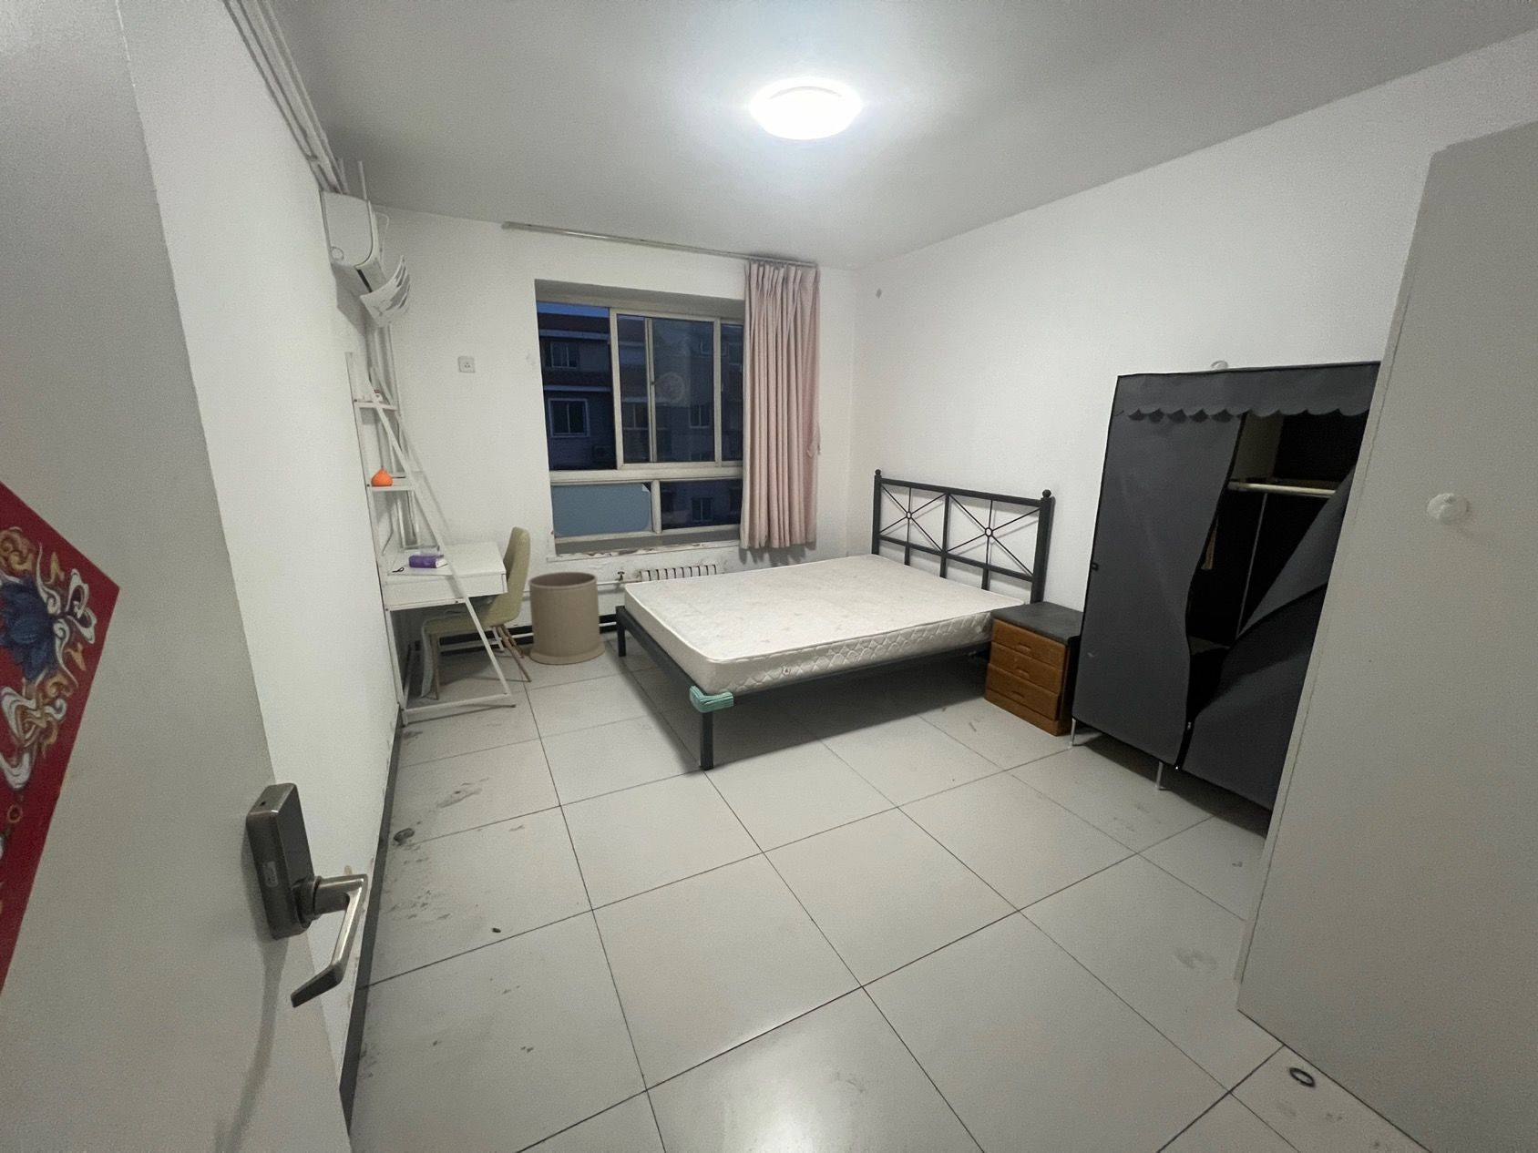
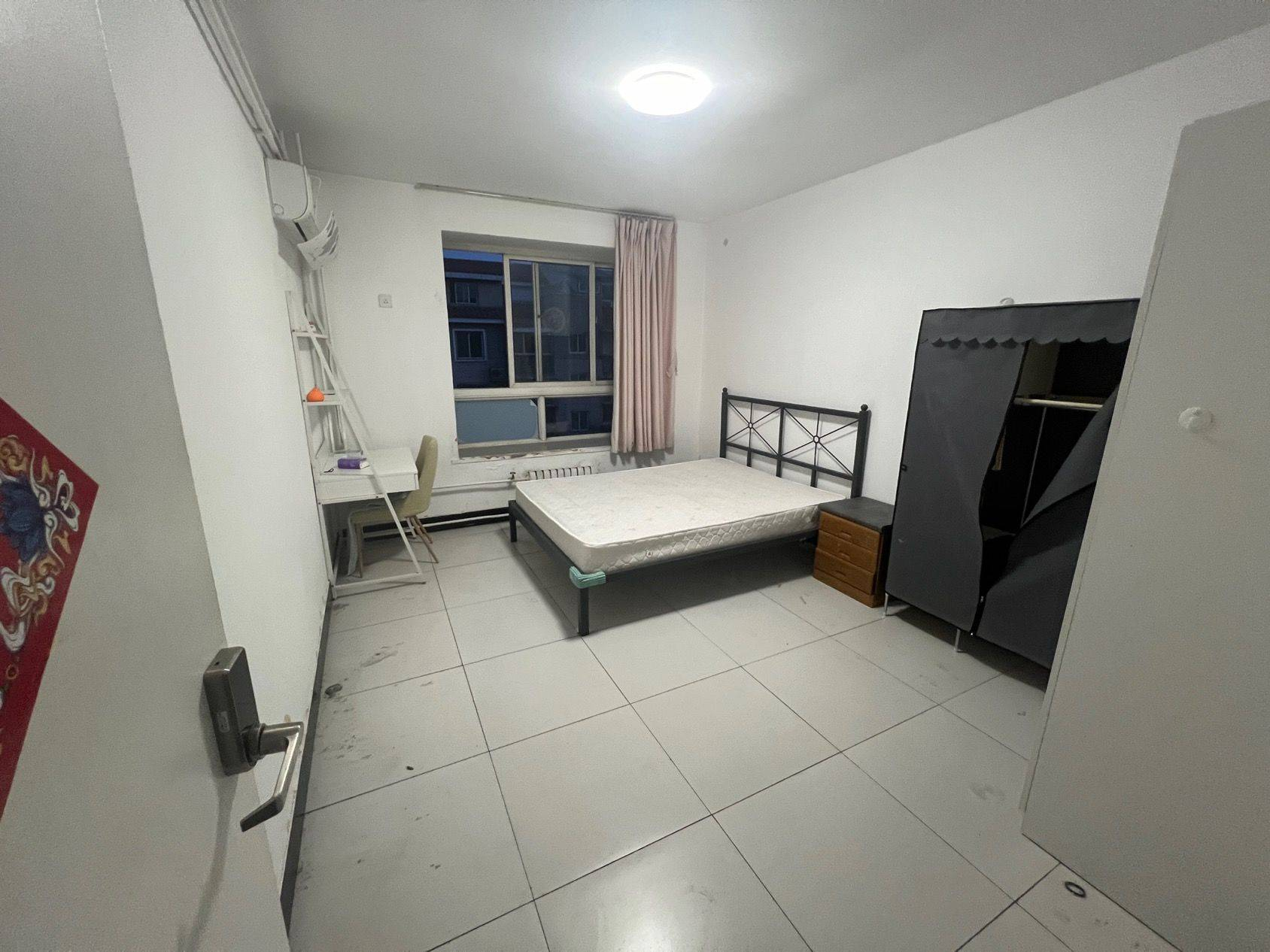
- trash can (564, 615)
